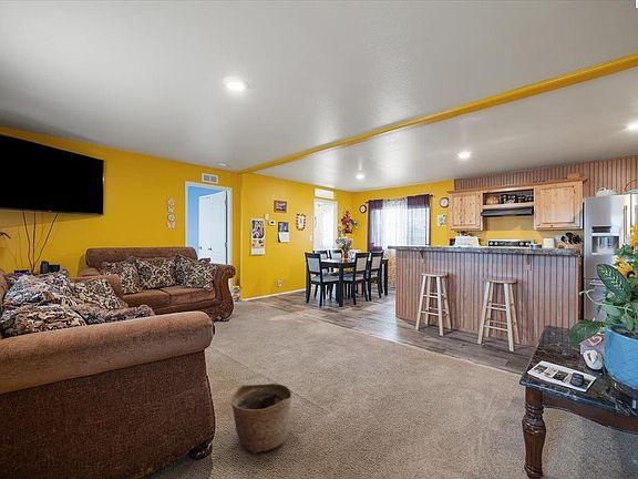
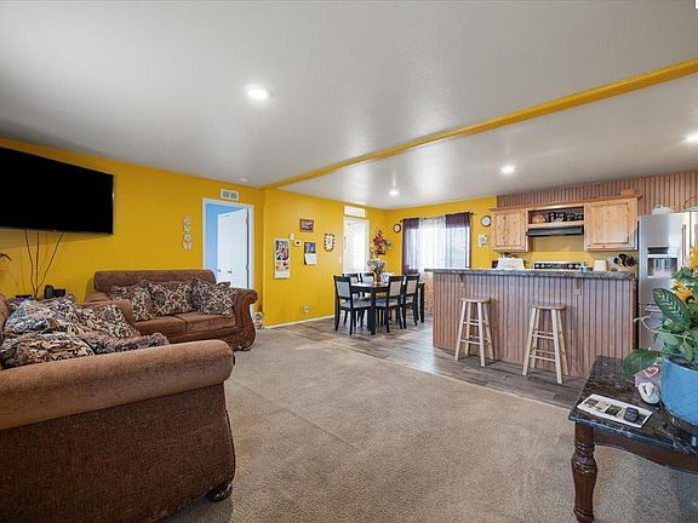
- basket (261, 414)
